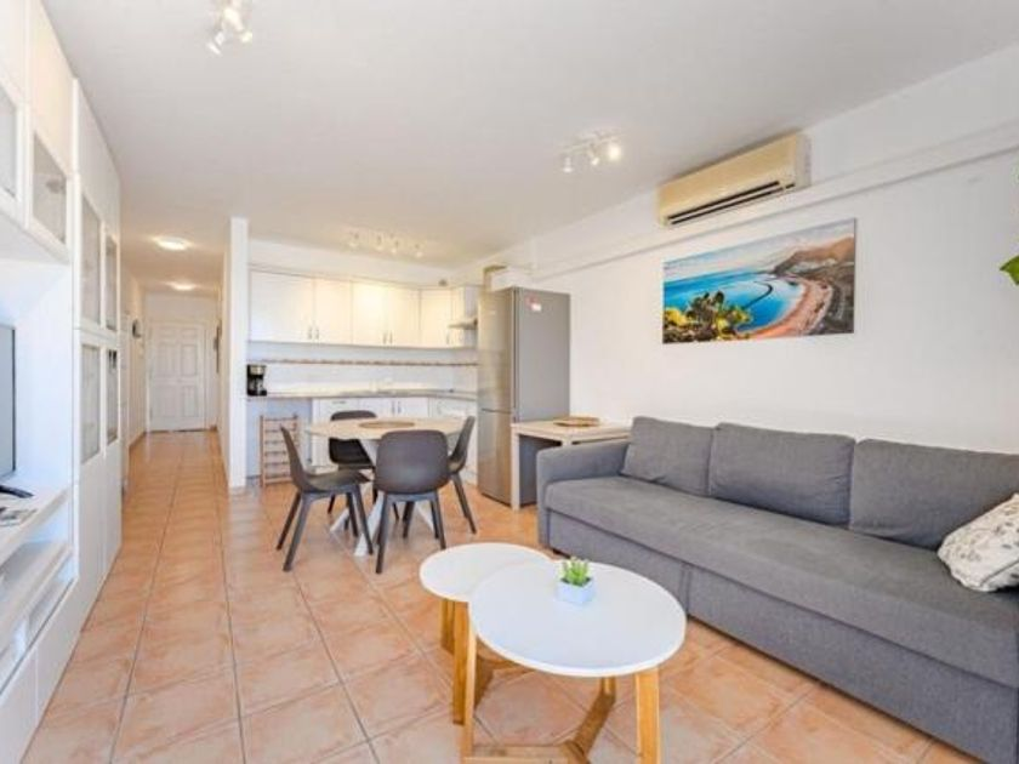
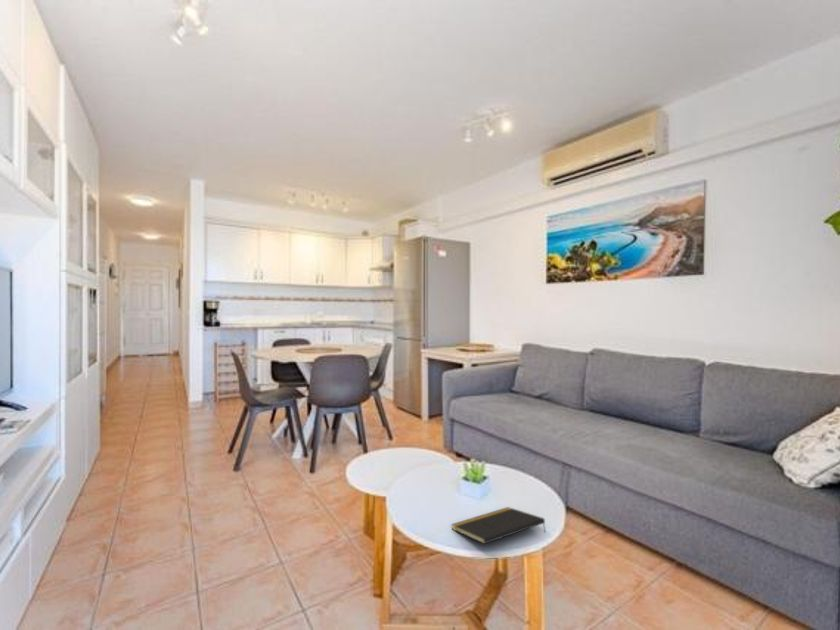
+ notepad (497, 523)
